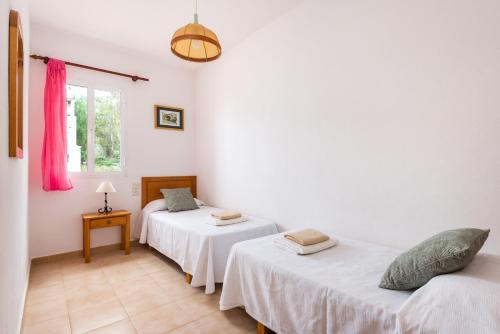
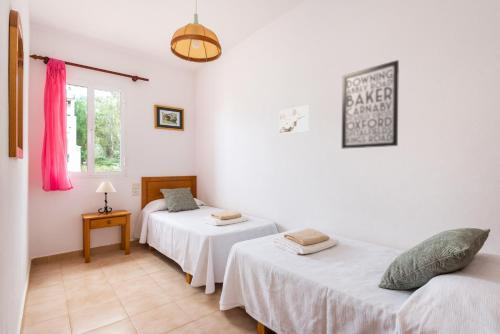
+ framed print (293, 120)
+ wall art (367, 108)
